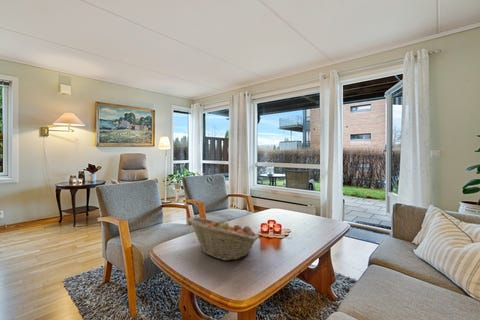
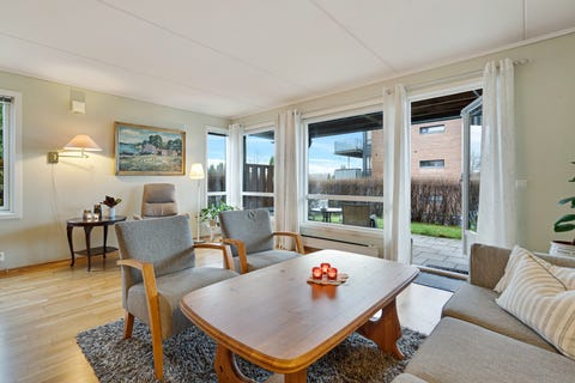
- fruit basket (222, 233)
